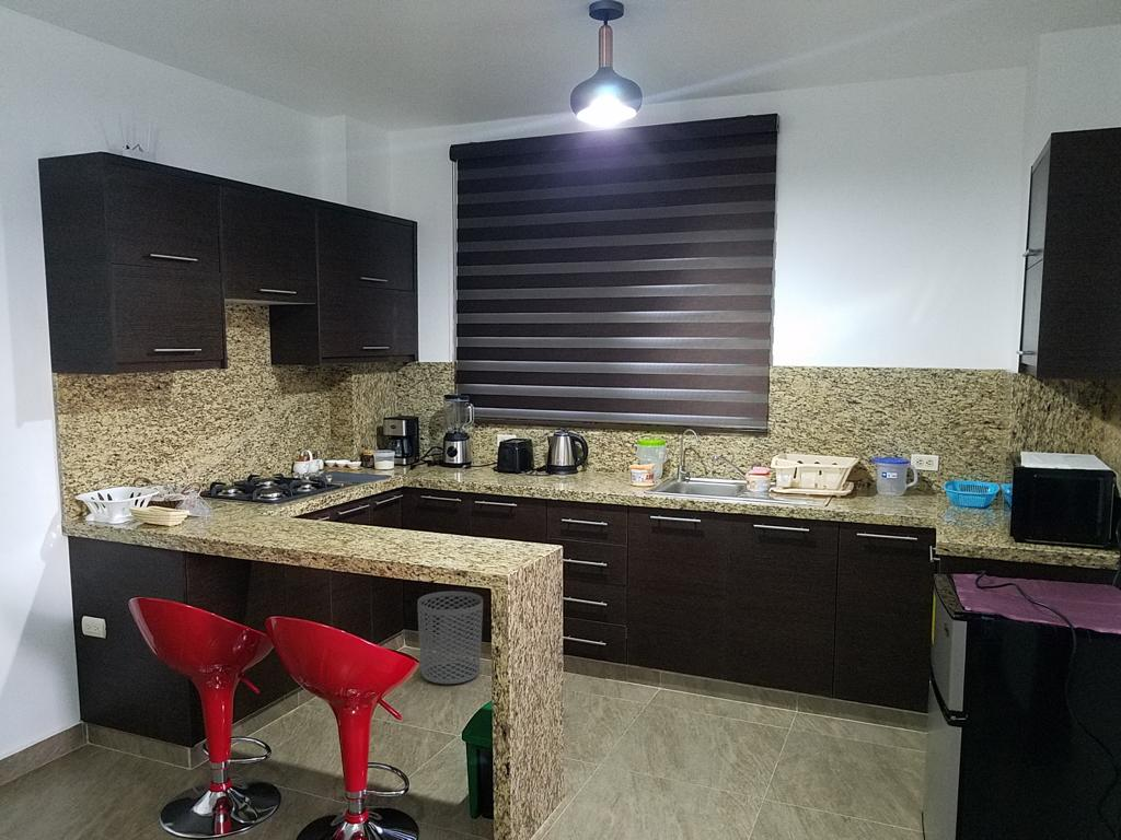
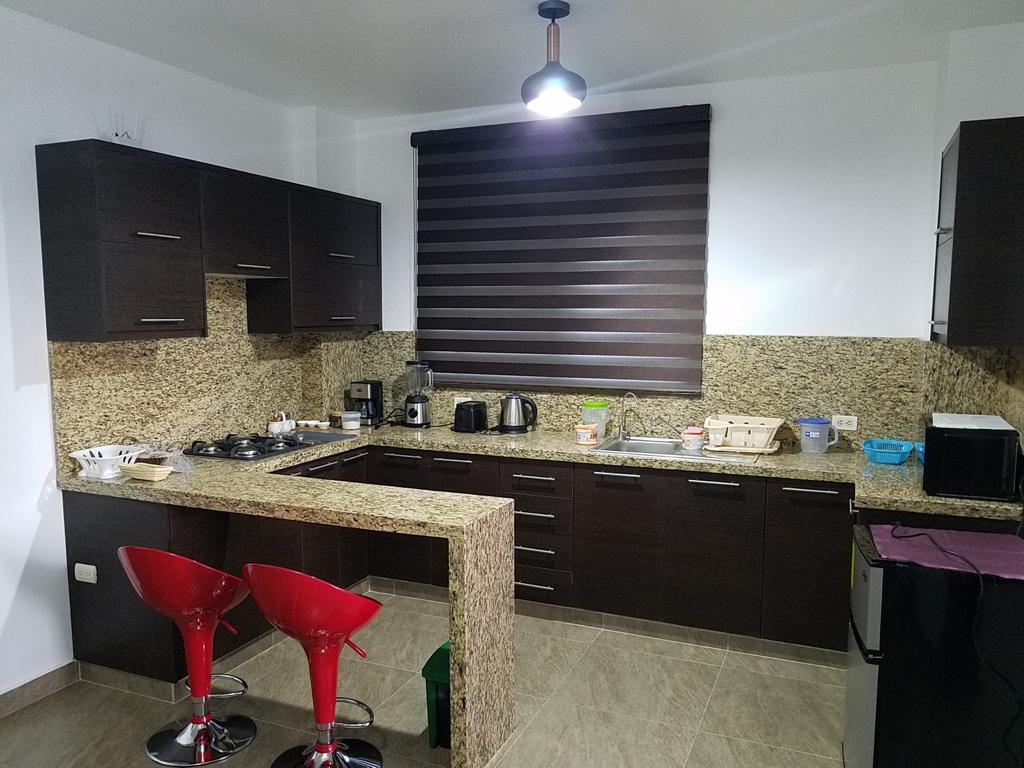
- waste bin (450, 637)
